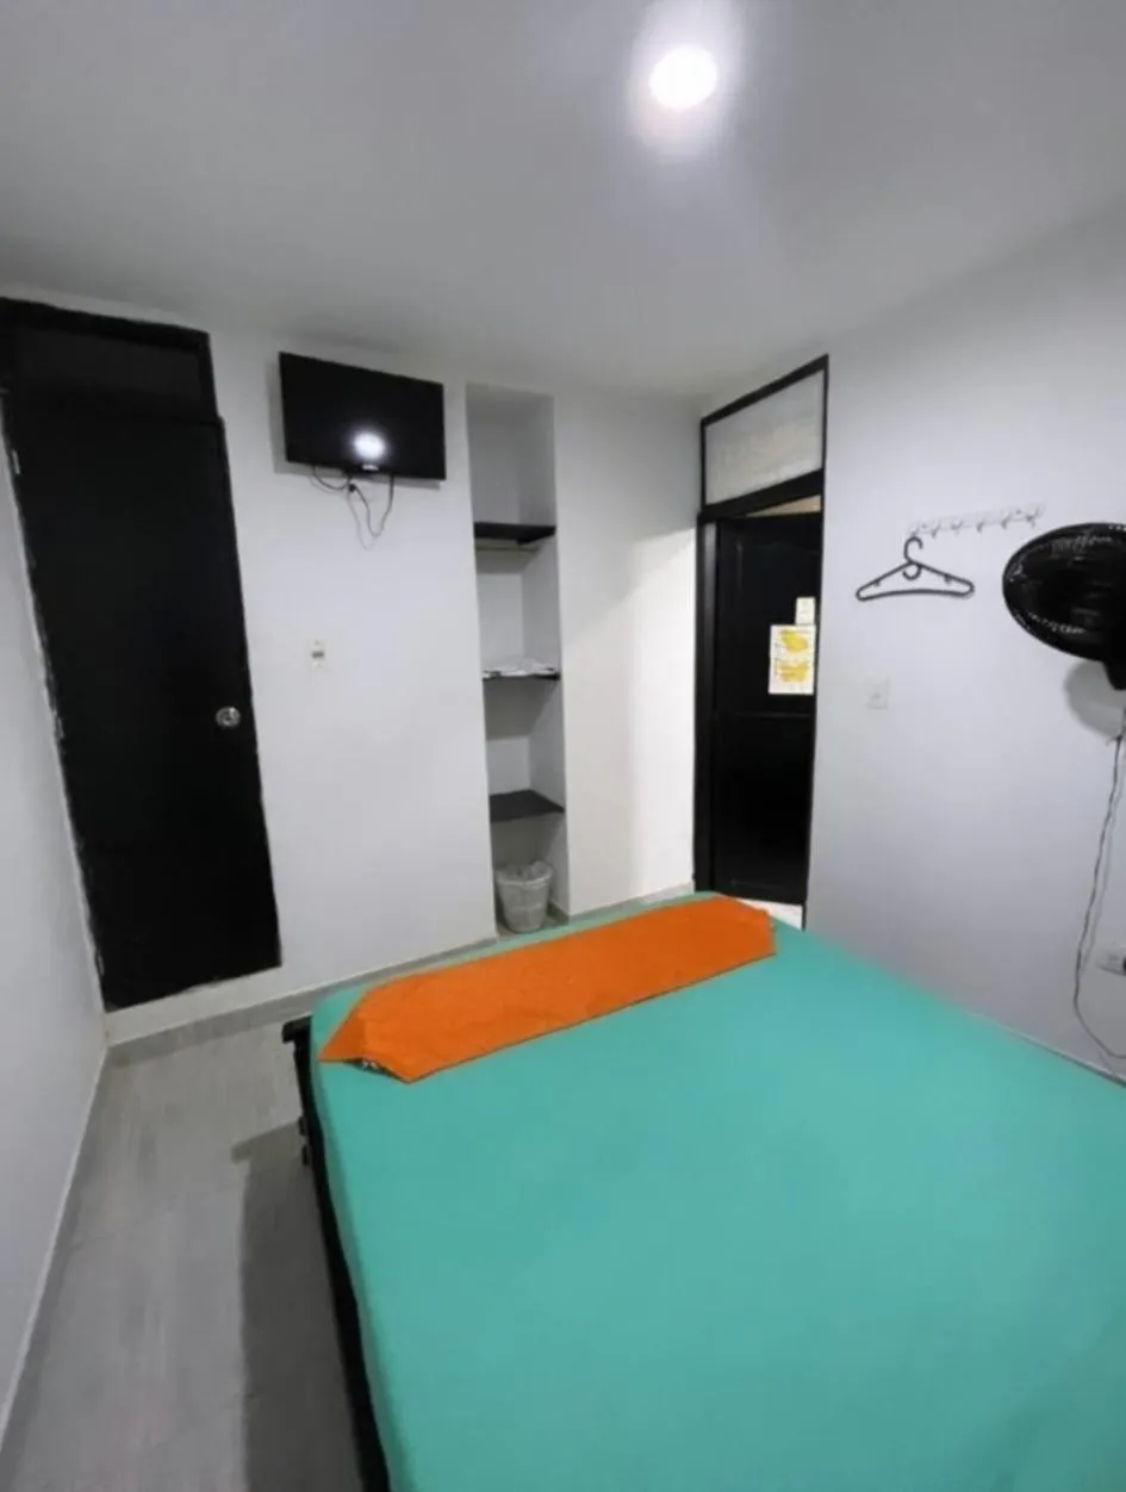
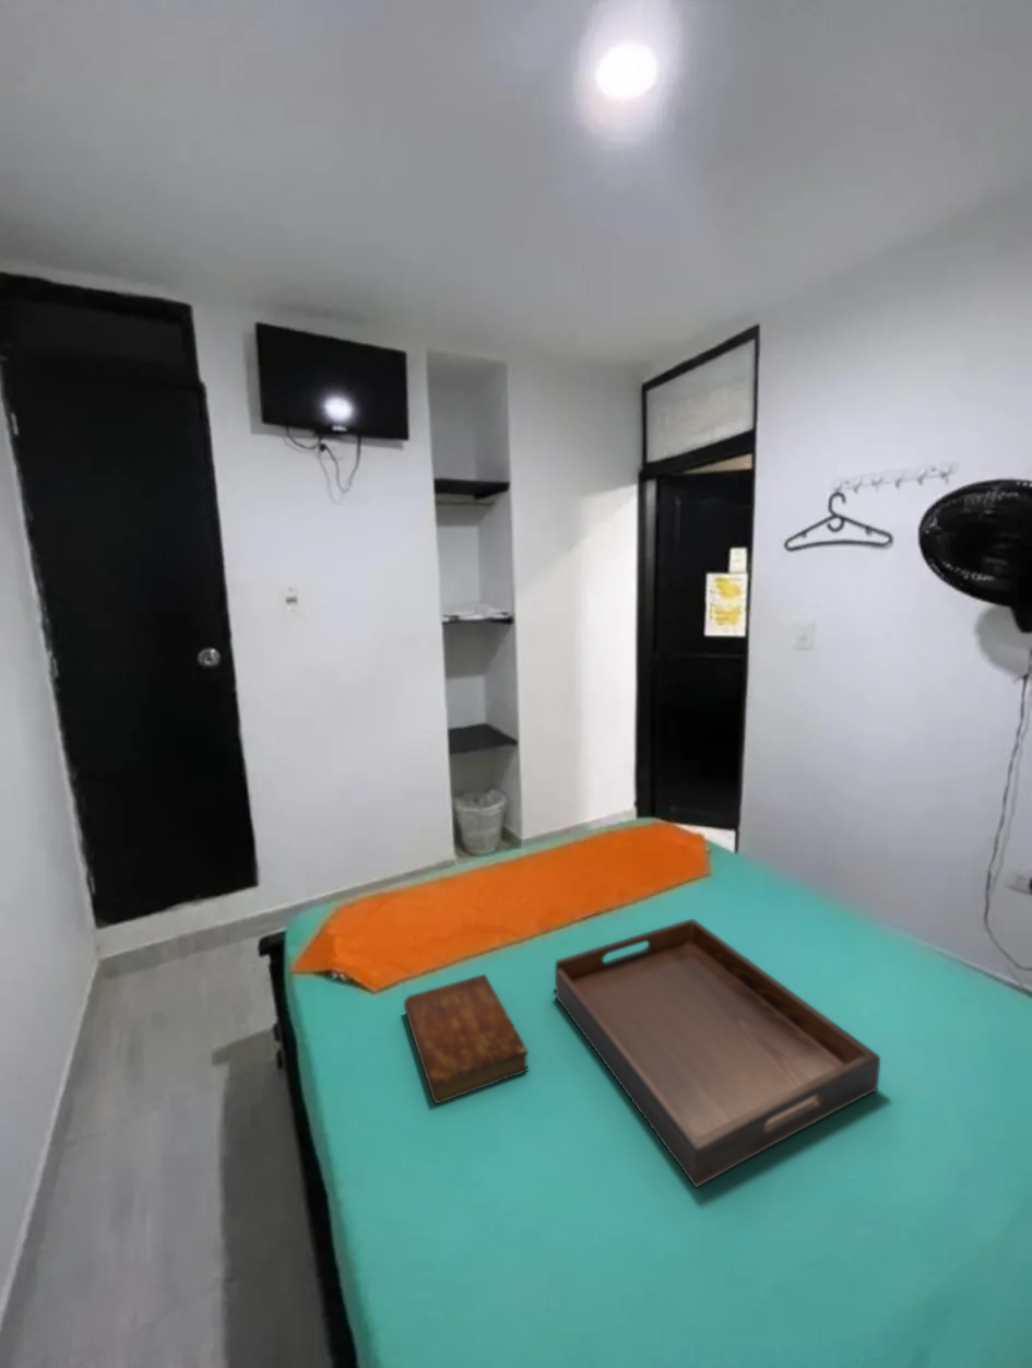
+ bible (462, 1031)
+ serving tray (693, 1018)
